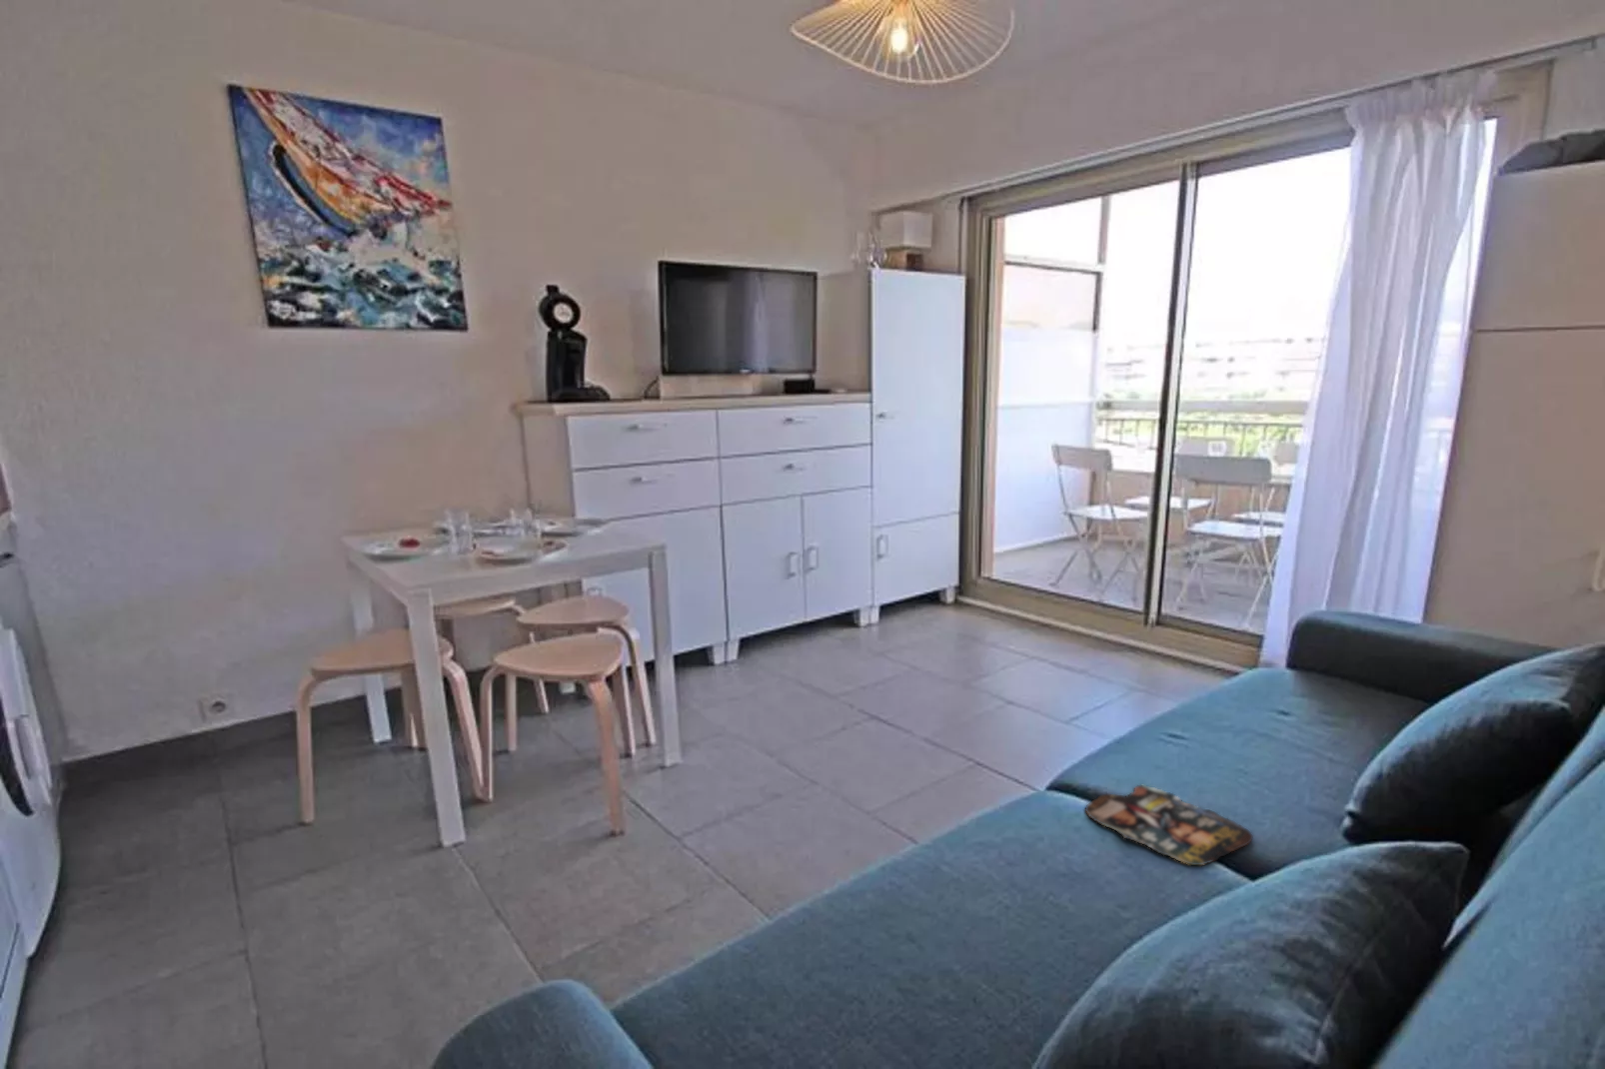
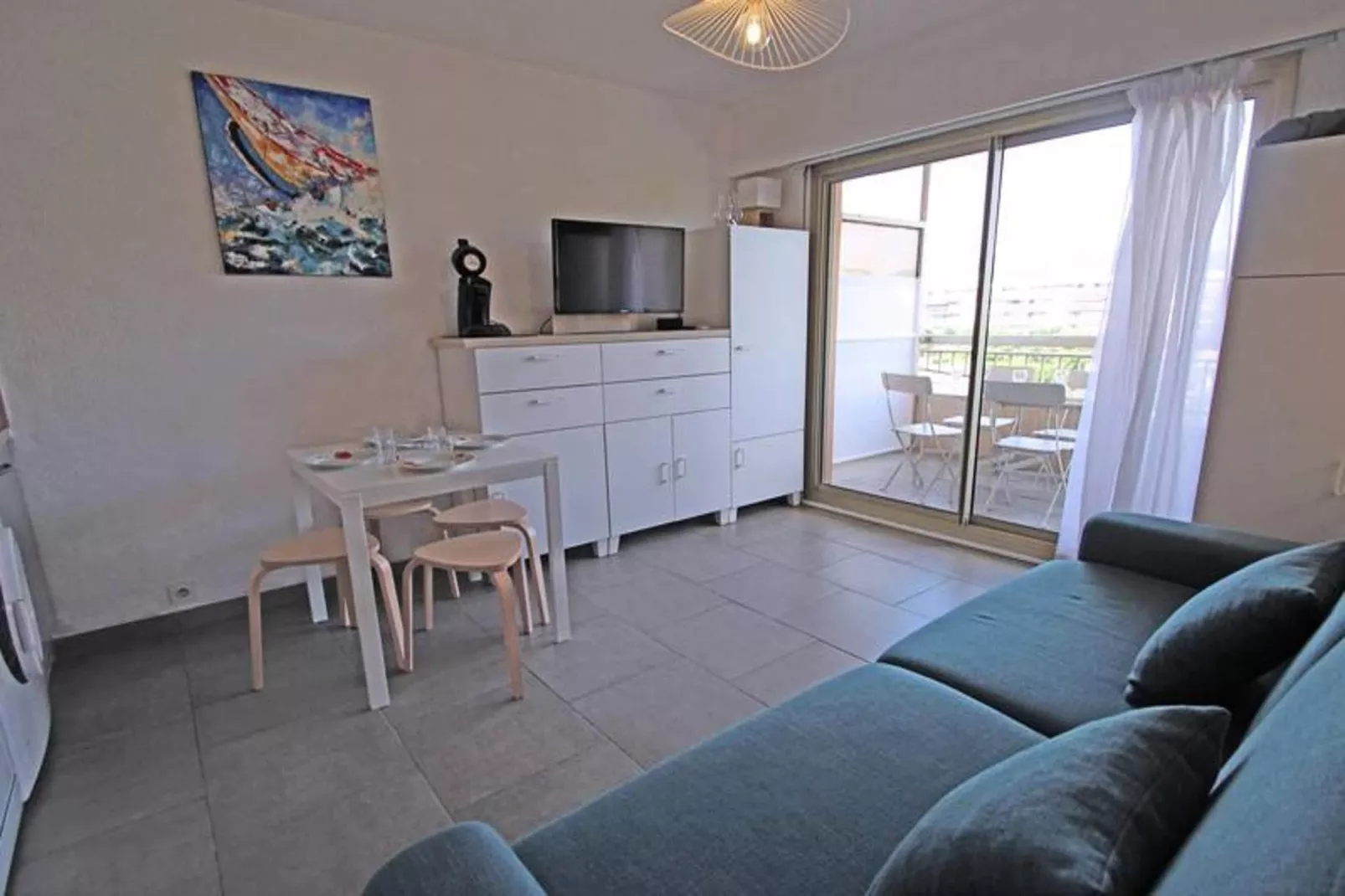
- magazine (1166, 817)
